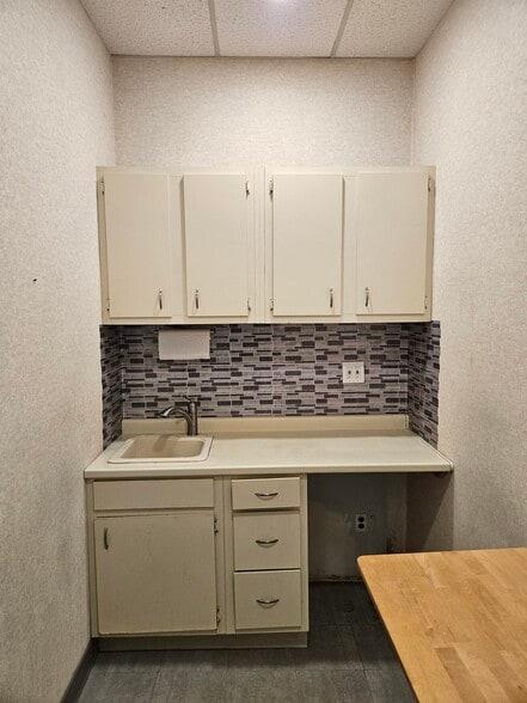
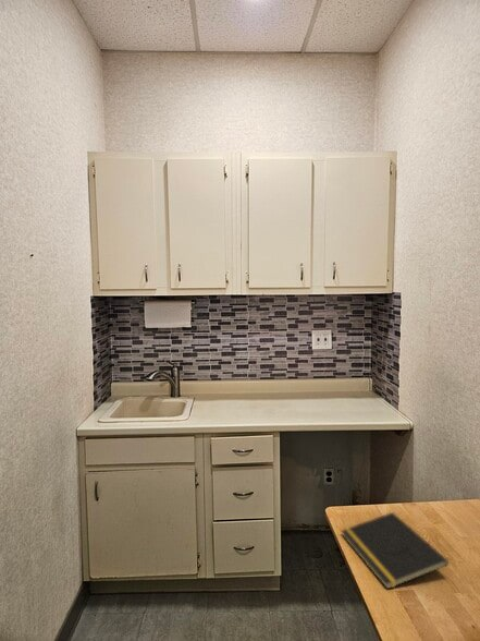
+ notepad (390, 546)
